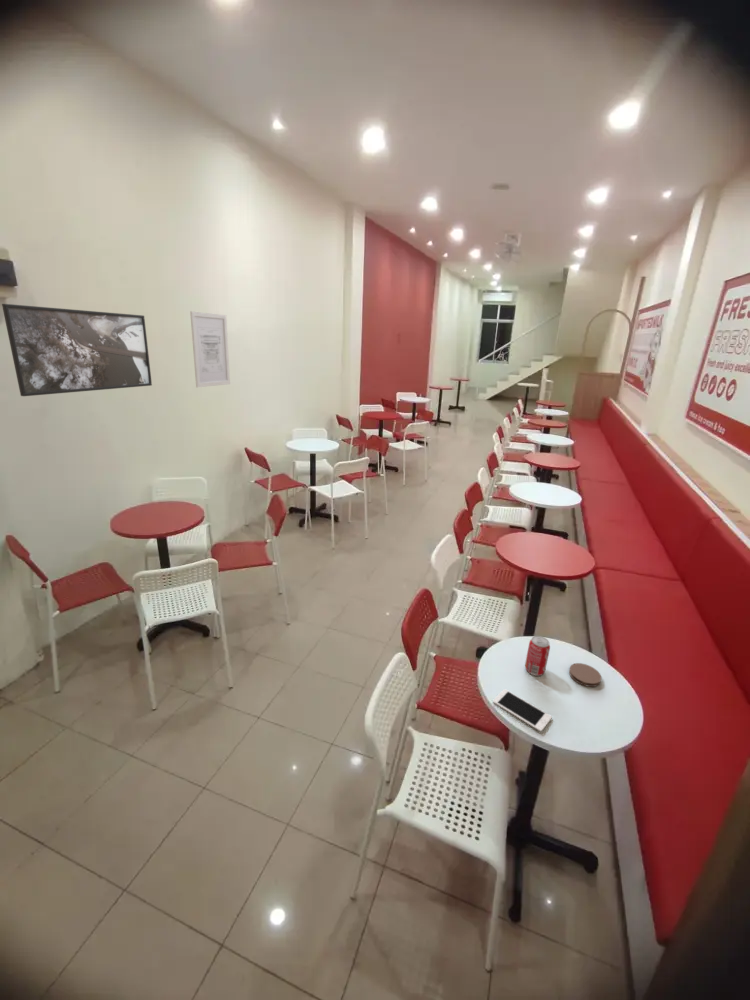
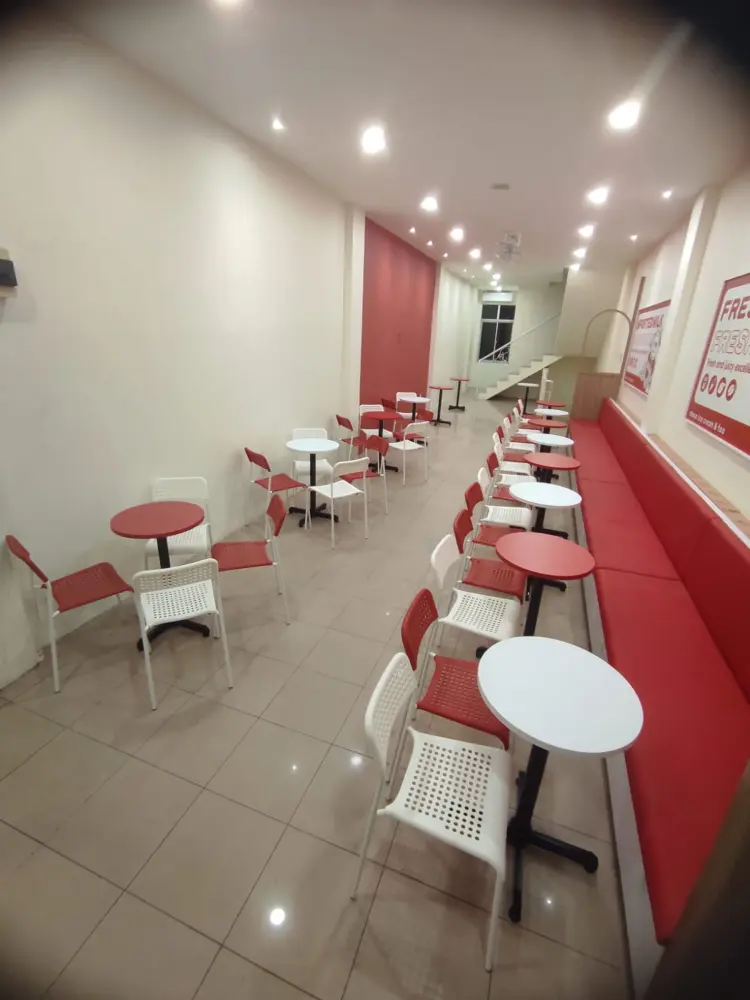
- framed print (89, 351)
- beverage can (537, 655)
- wall art (211, 350)
- coaster (584, 674)
- cell phone (521, 709)
